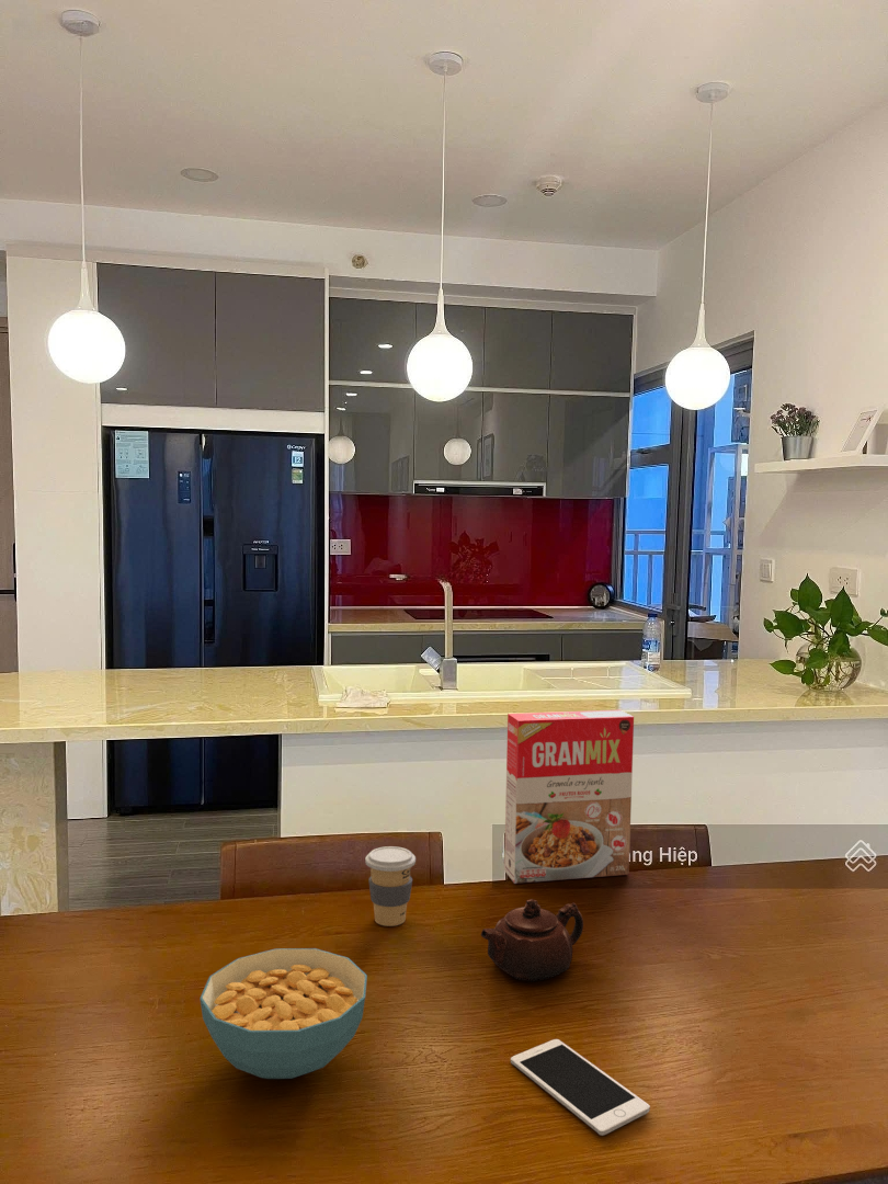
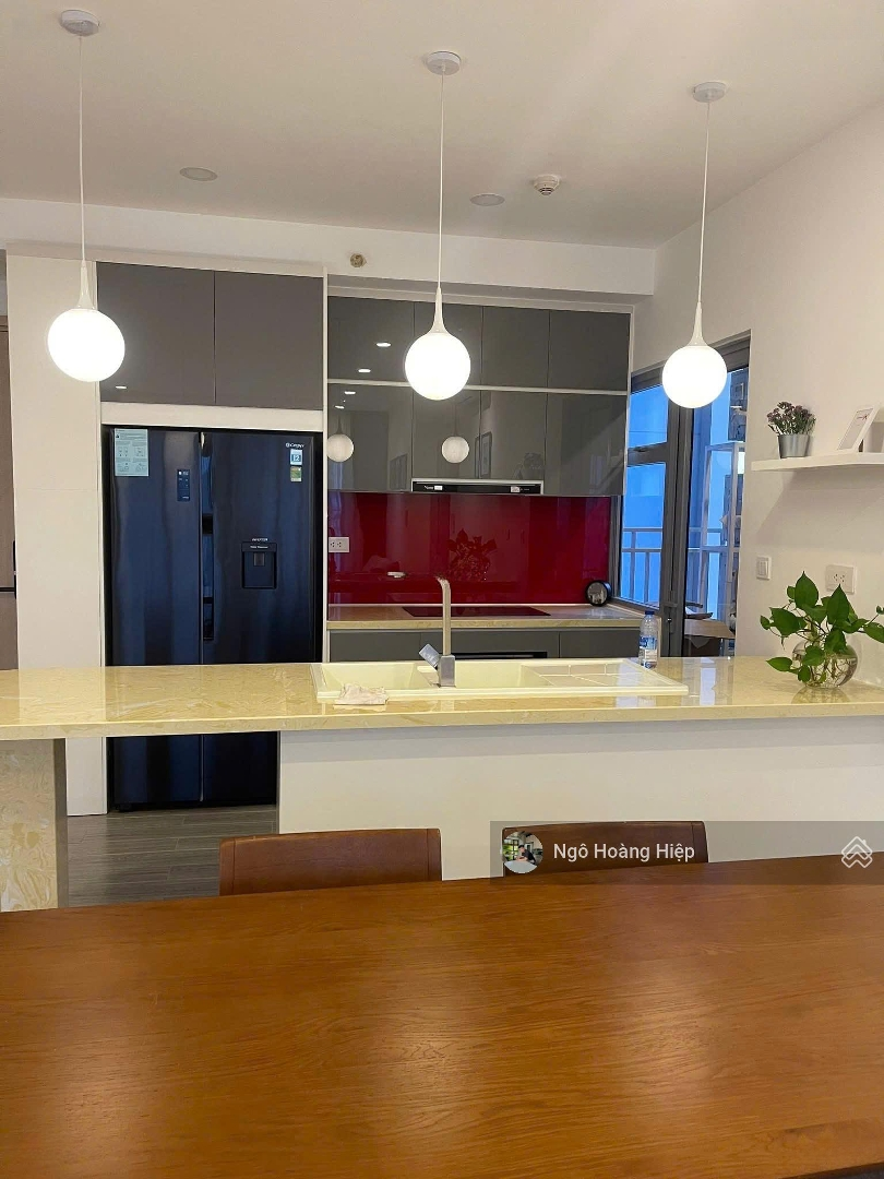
- teapot (534, 932)
- coffee cup (389, 886)
- cereal box (568, 794)
- cell phone (577, 1083)
- cereal bowl (285, 1025)
